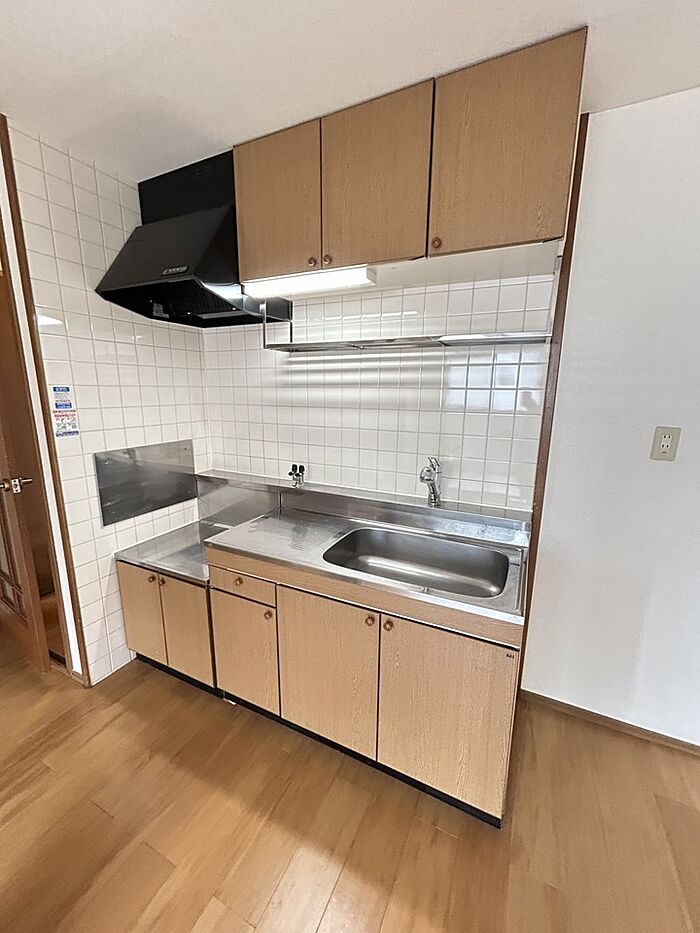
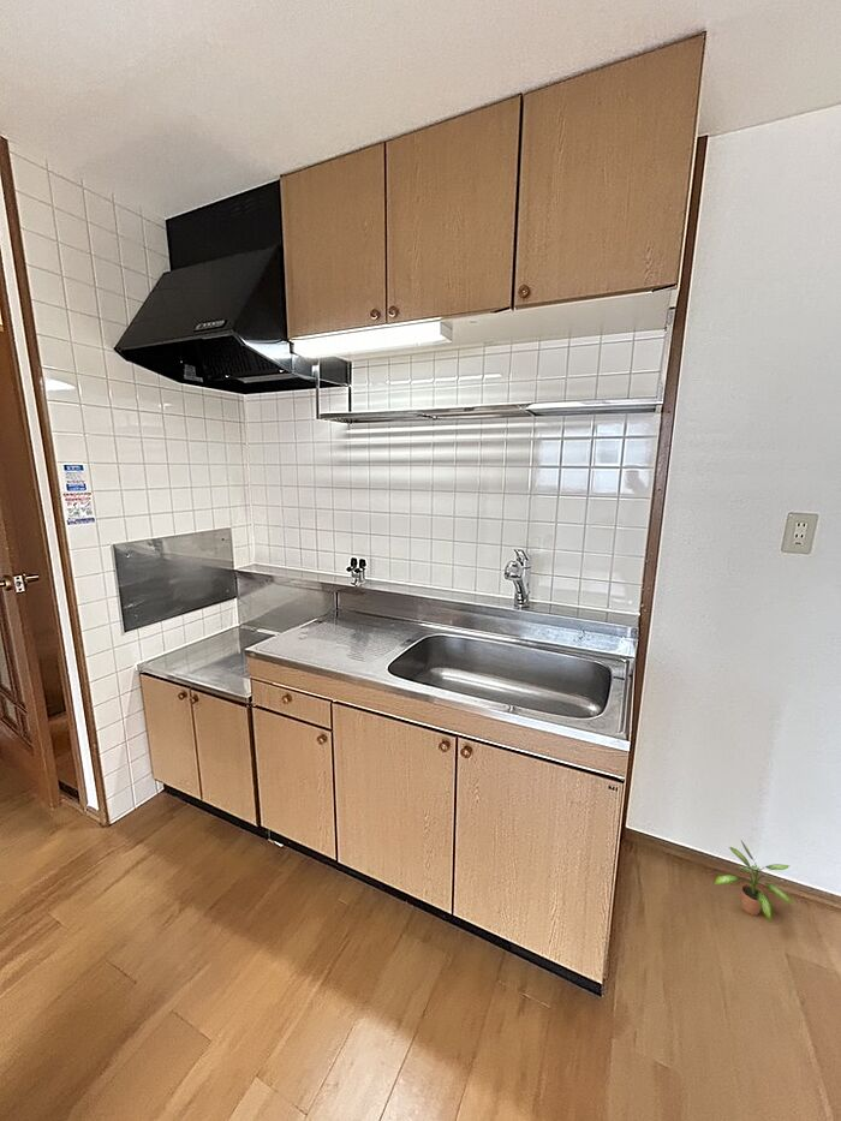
+ potted plant (750, 871)
